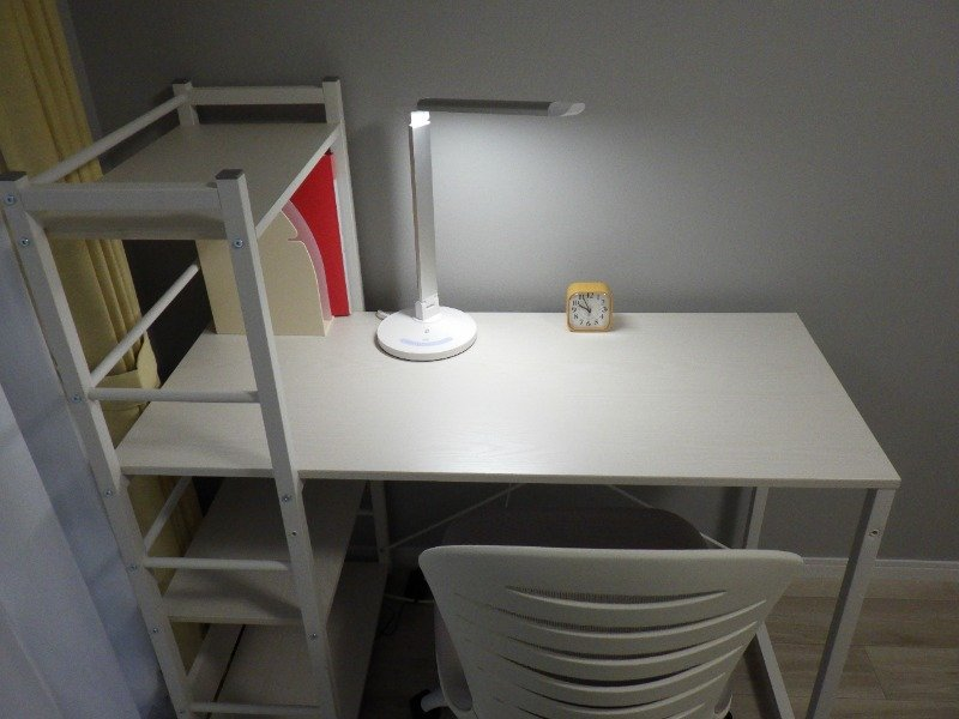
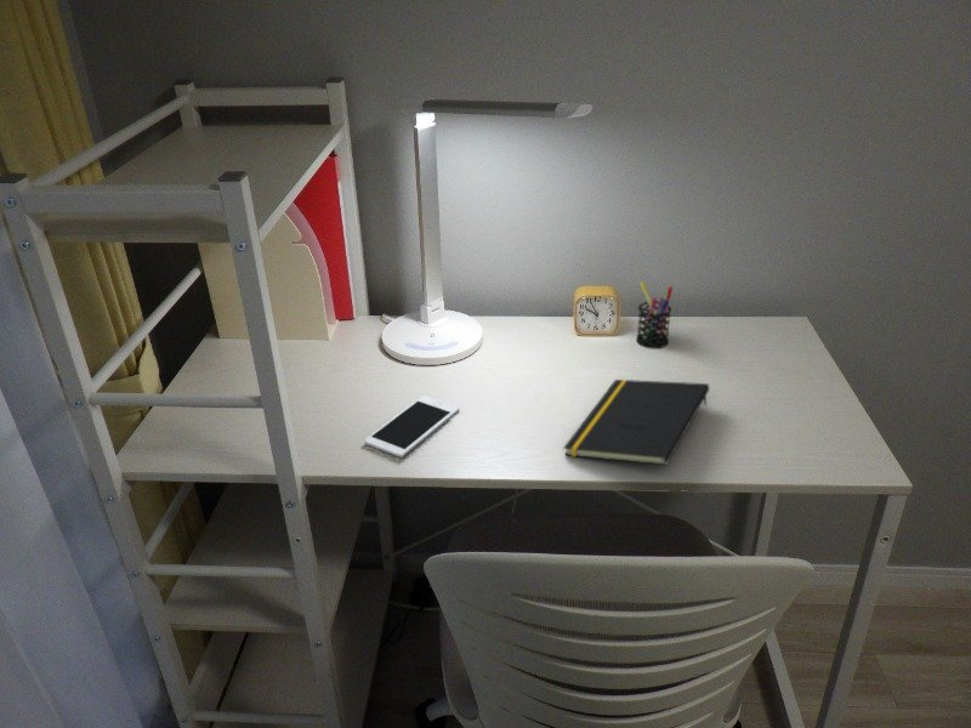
+ cell phone (413, 425)
+ pen holder (658, 312)
+ notepad (638, 417)
